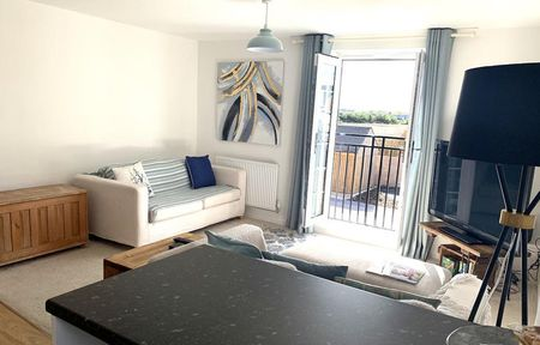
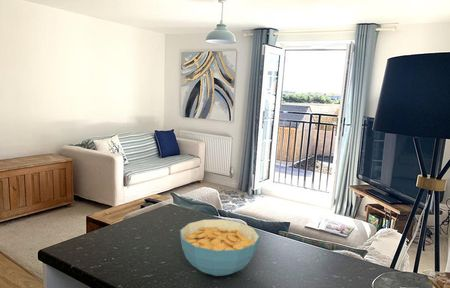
+ cereal bowl (218, 251)
